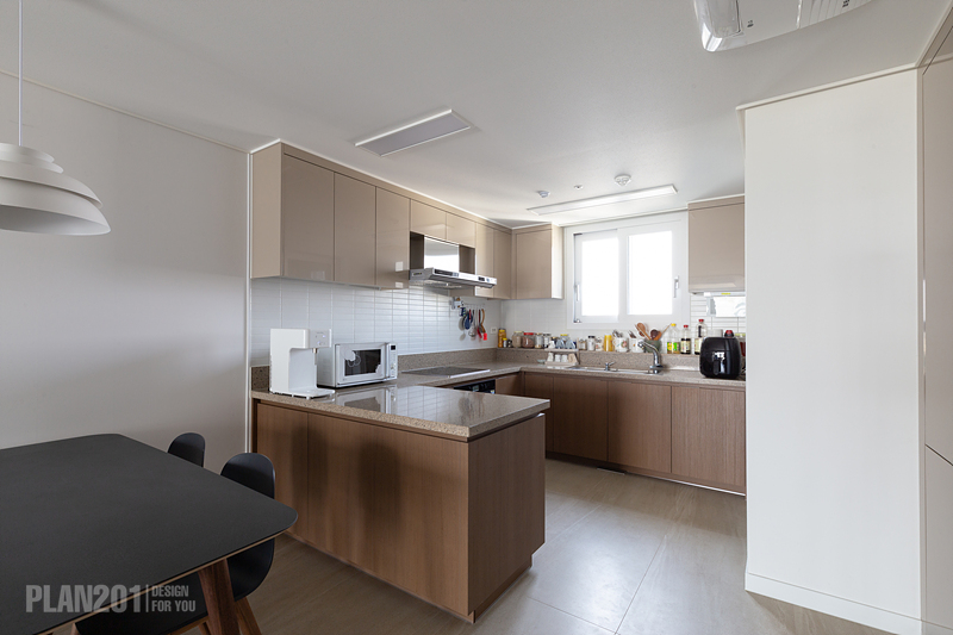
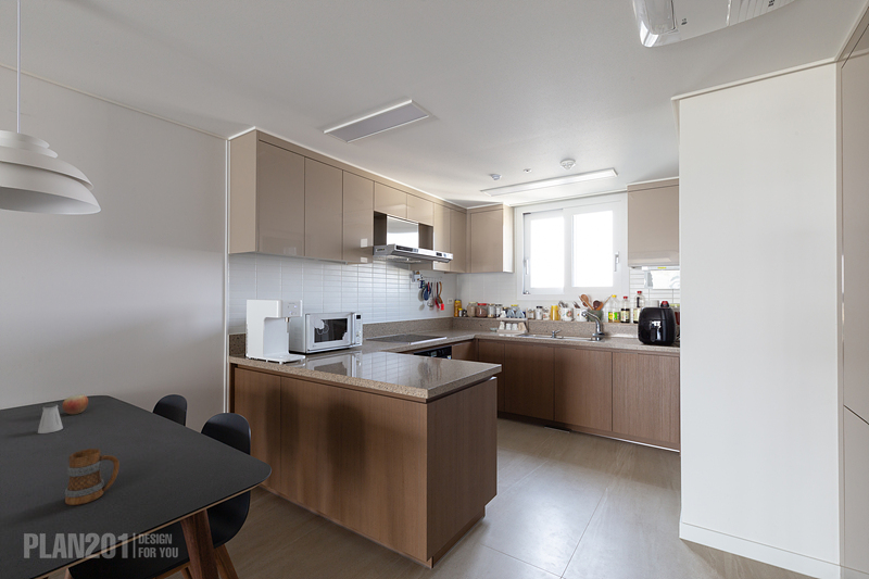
+ saltshaker (50, 417)
+ mug (92, 474)
+ apple (75, 403)
